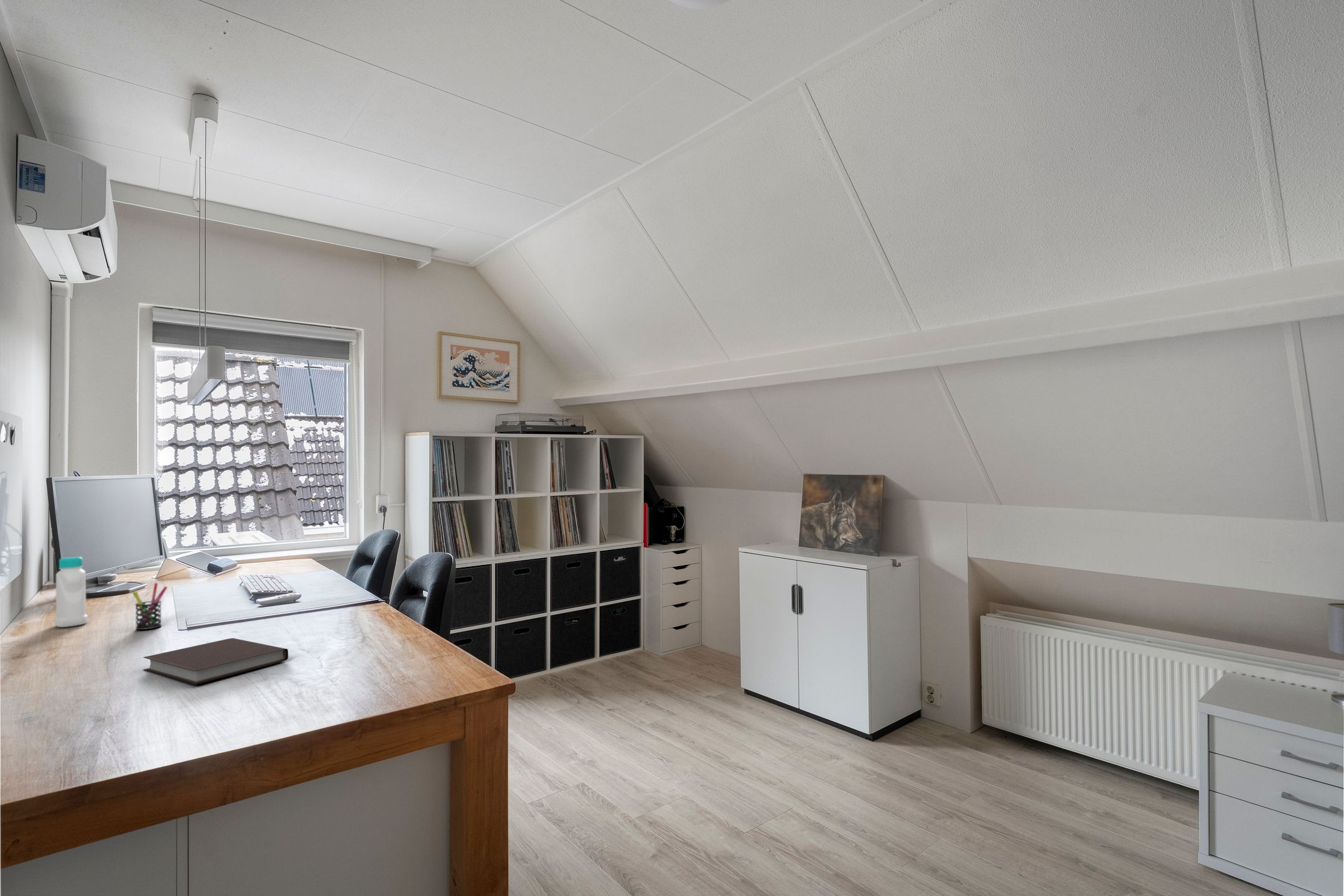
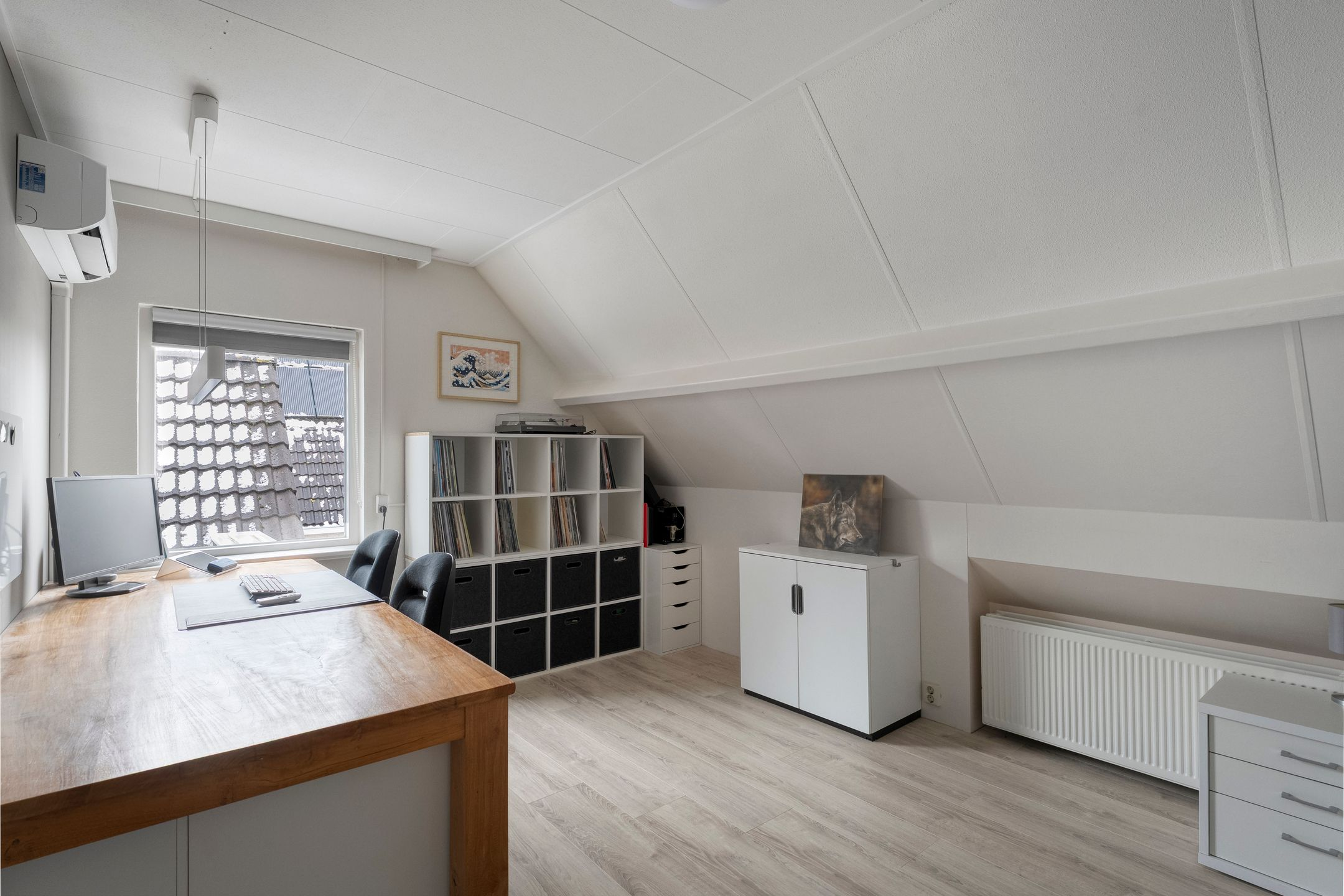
- pen holder (147, 605)
- notebook (217, 658)
- bottle (71, 590)
